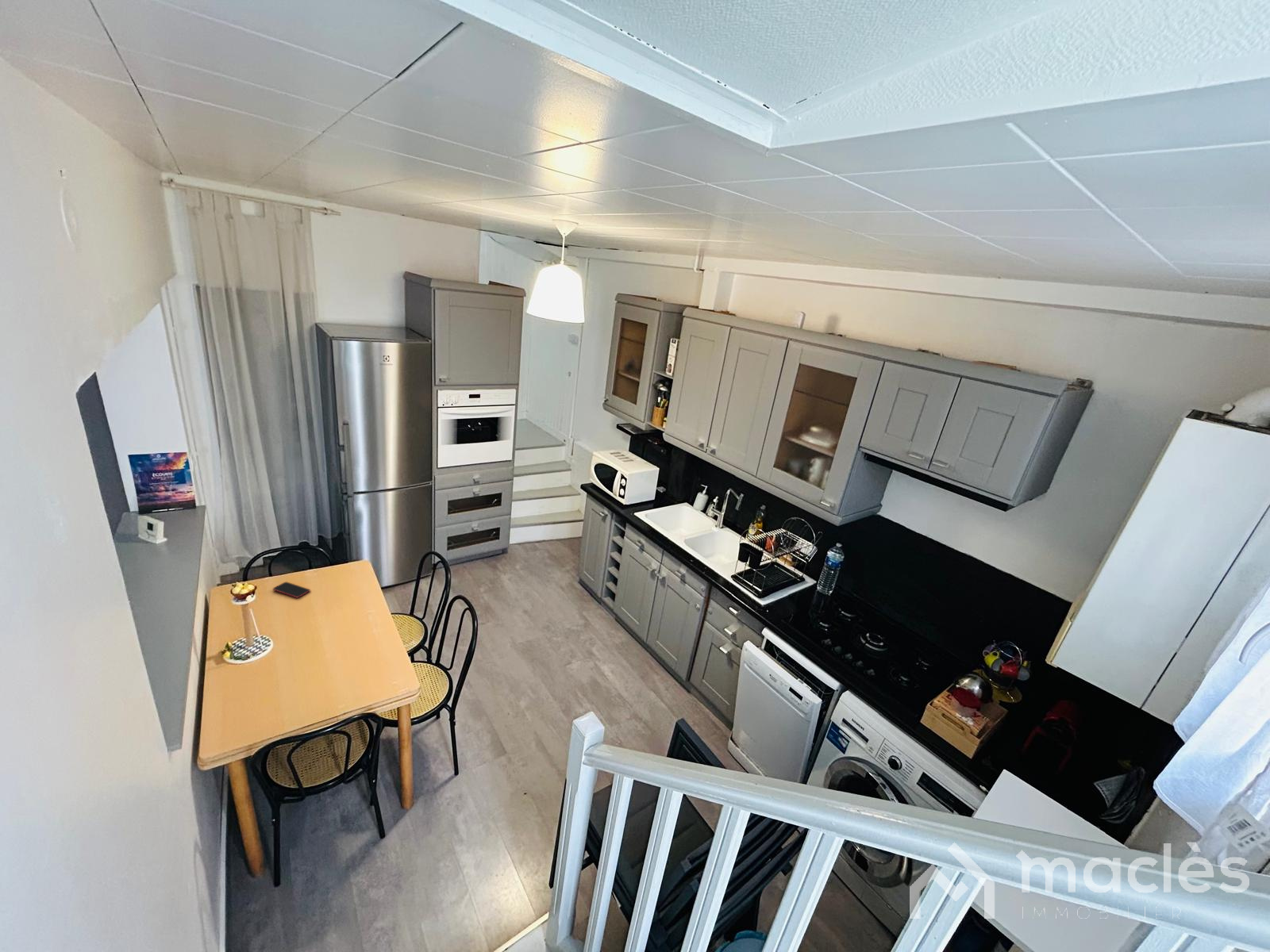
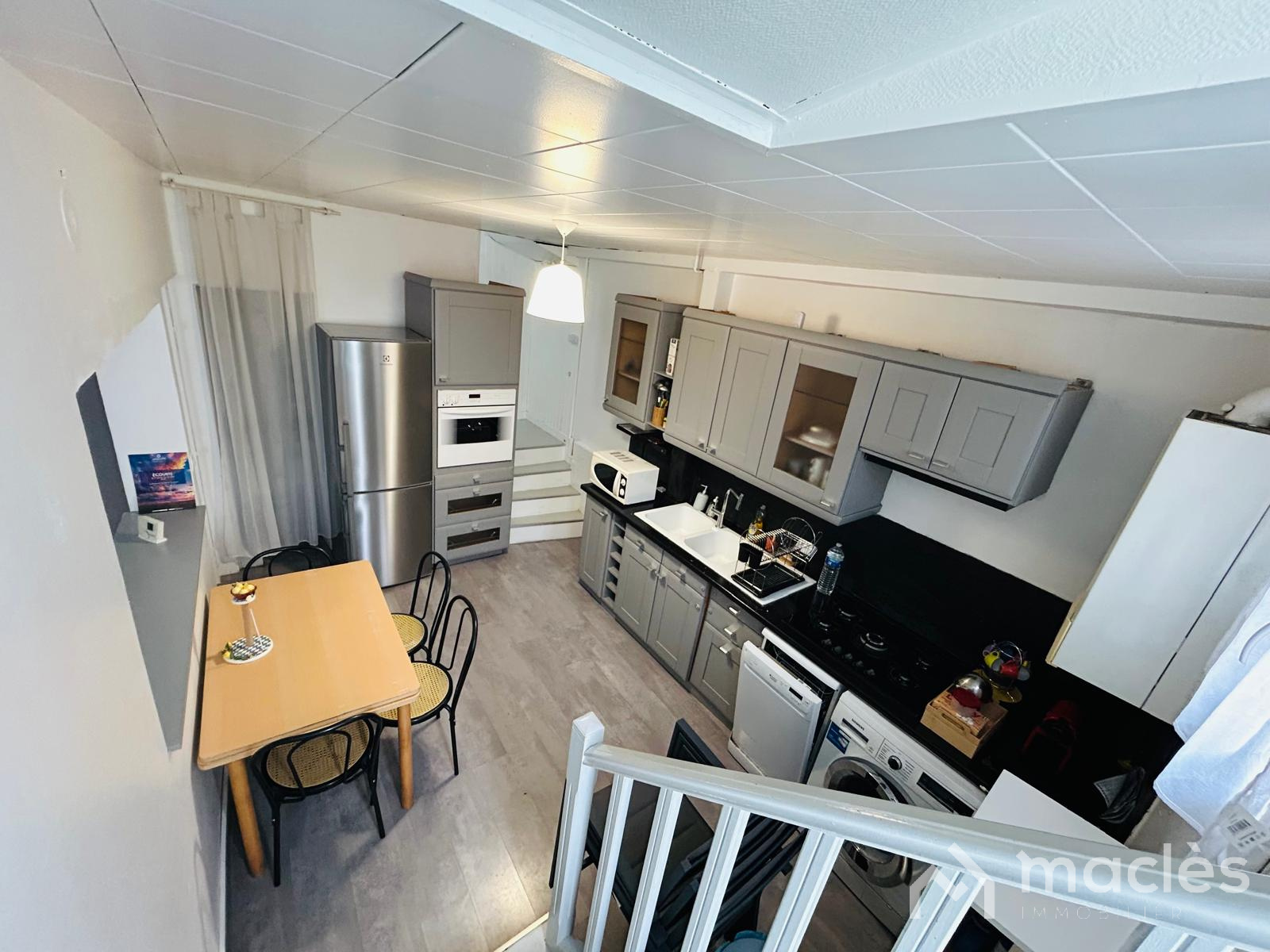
- smartphone (291, 589)
